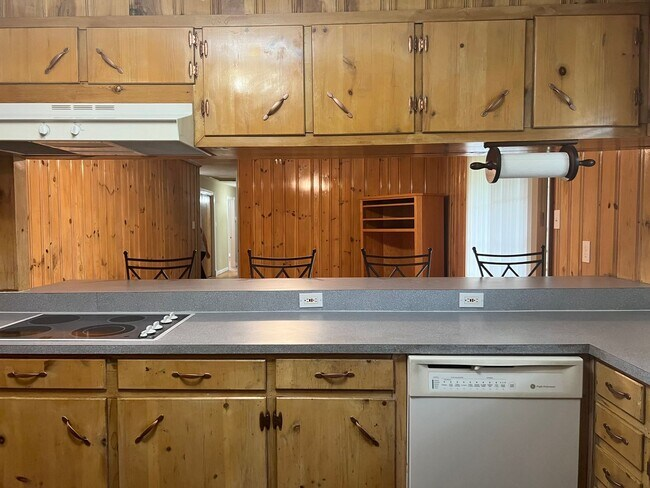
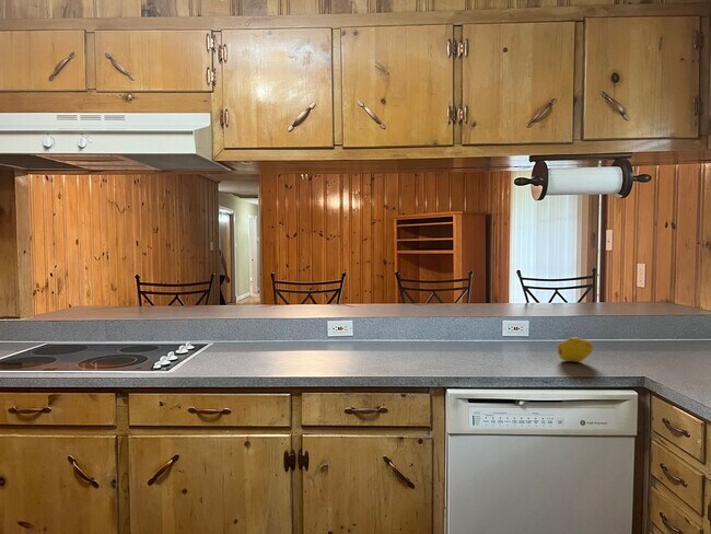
+ fruit (575, 349)
